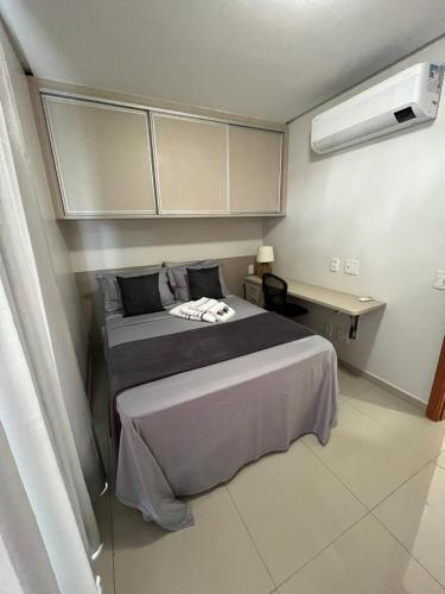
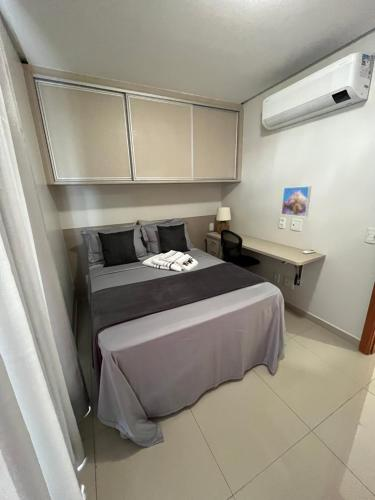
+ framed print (295, 201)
